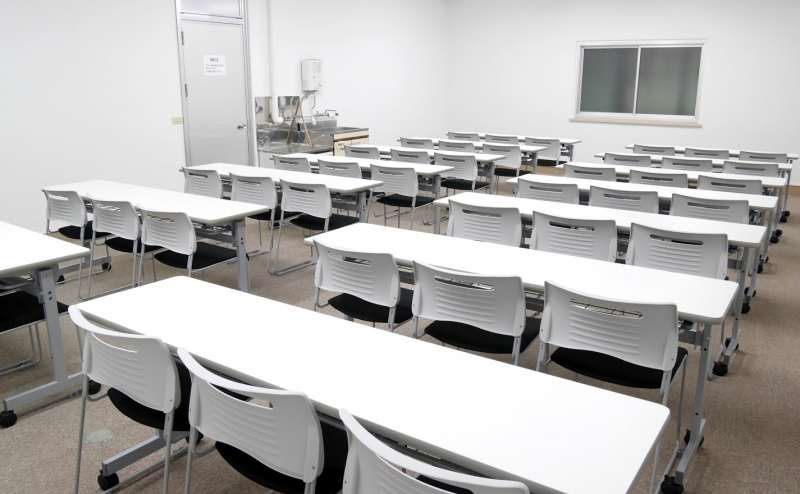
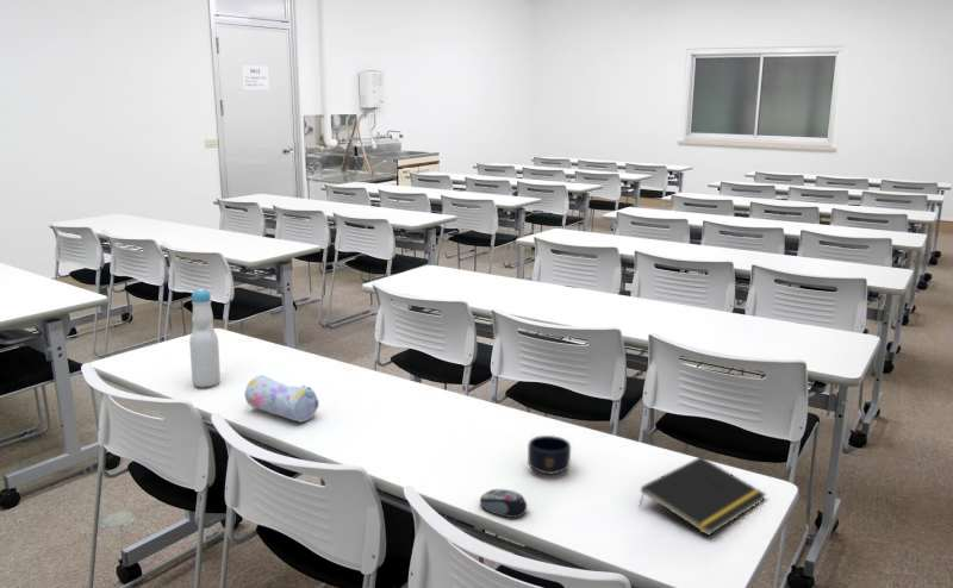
+ computer mouse (503, 499)
+ bottle (204, 337)
+ mug (548, 455)
+ pencil case (280, 398)
+ notepad (704, 493)
